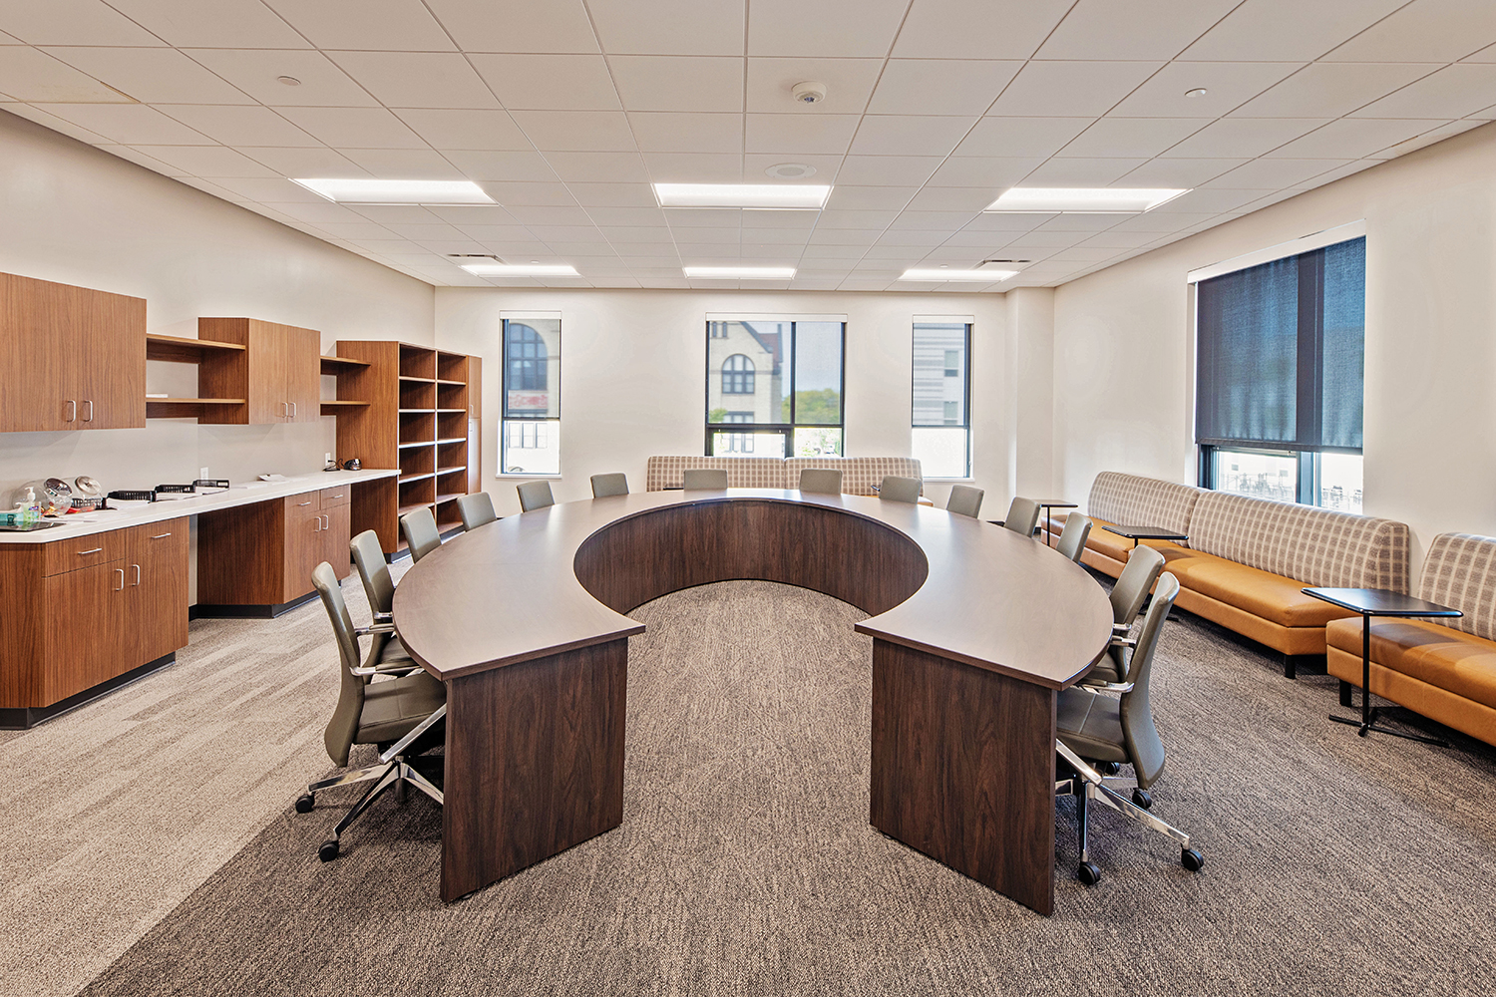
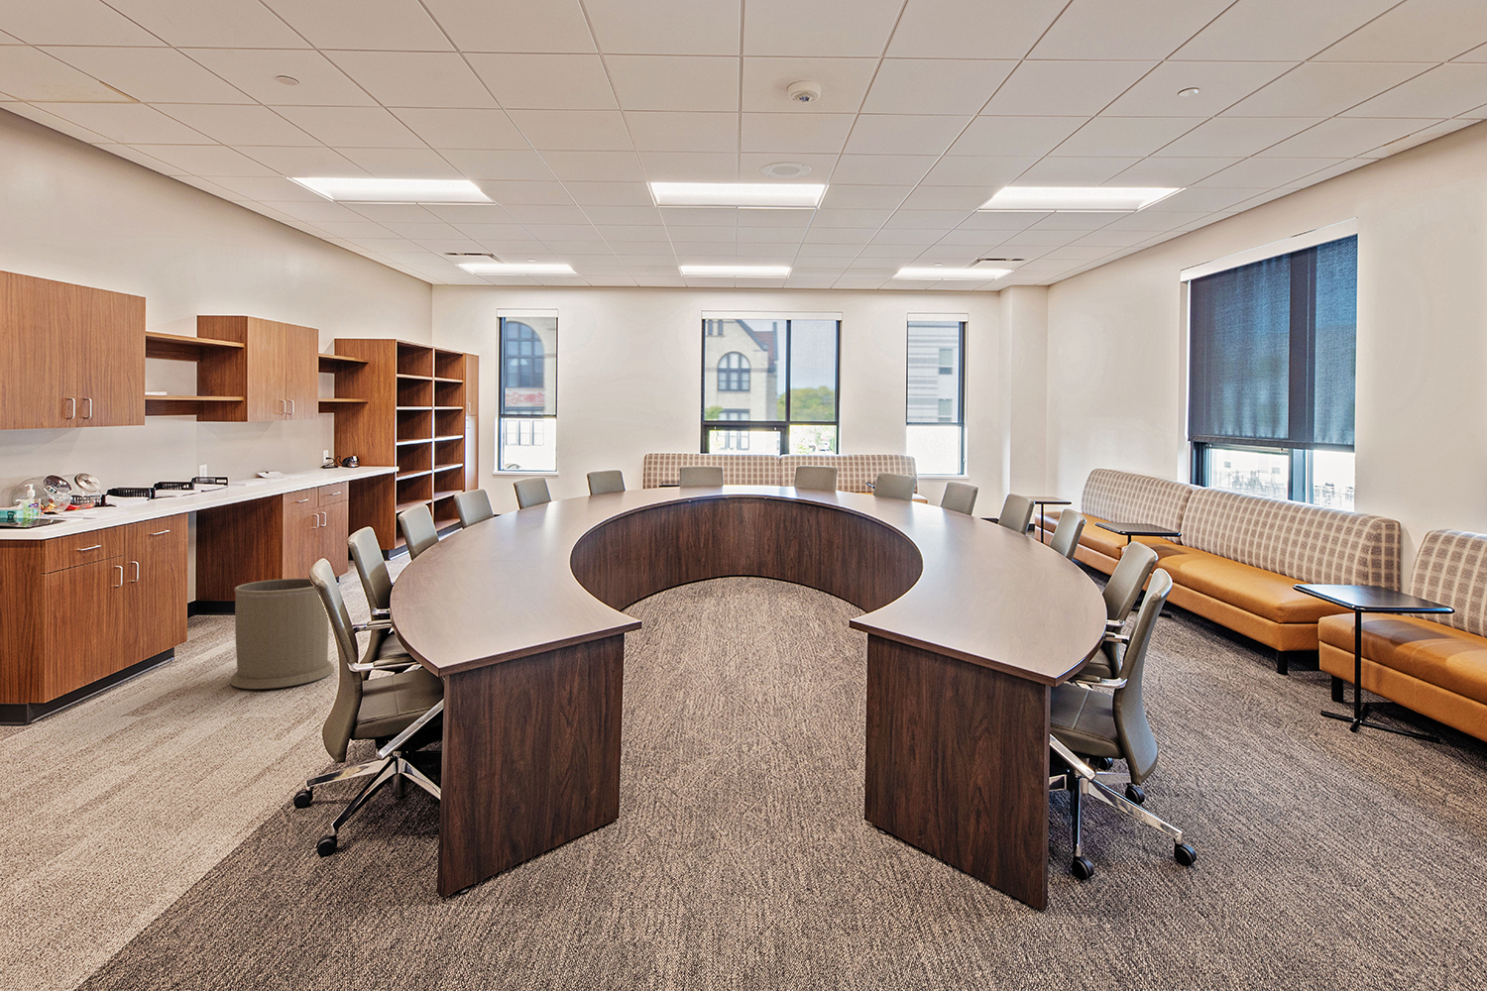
+ trash can (282, 629)
